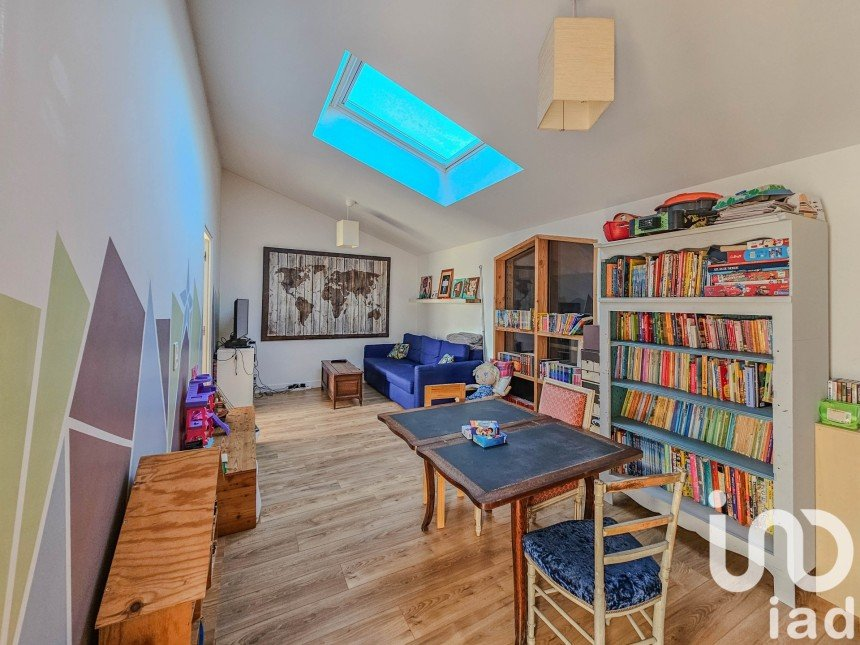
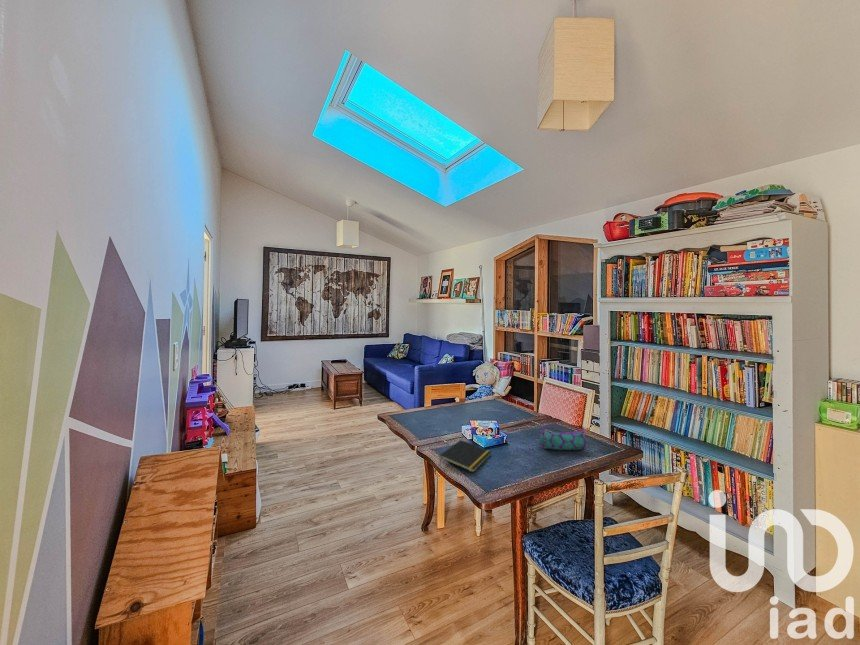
+ notepad (466, 454)
+ pencil case (562, 439)
